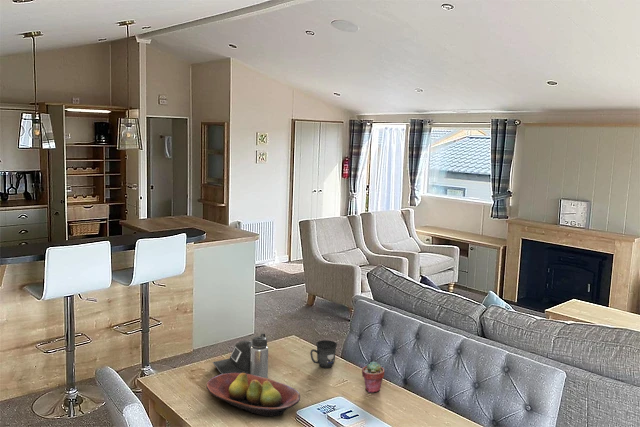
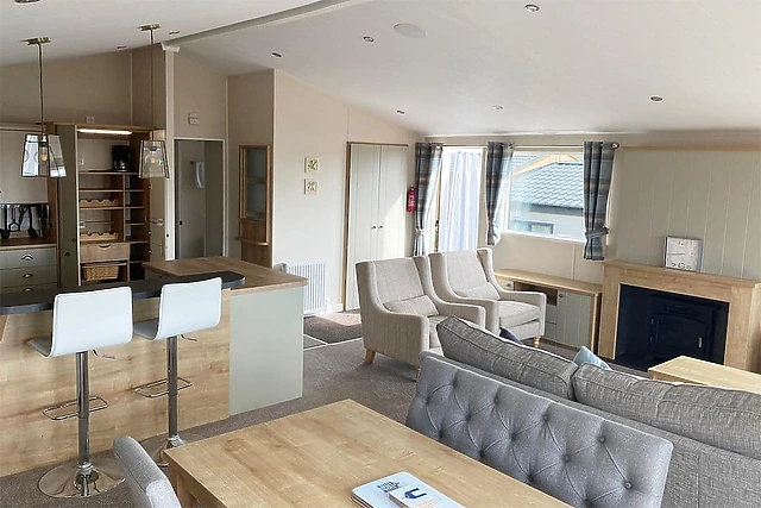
- water bottle (243, 349)
- mug (322, 355)
- potted succulent (373, 375)
- fruit bowl (252, 391)
